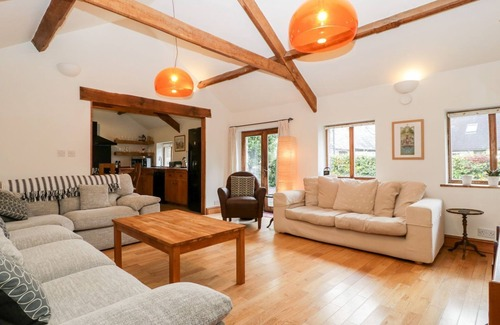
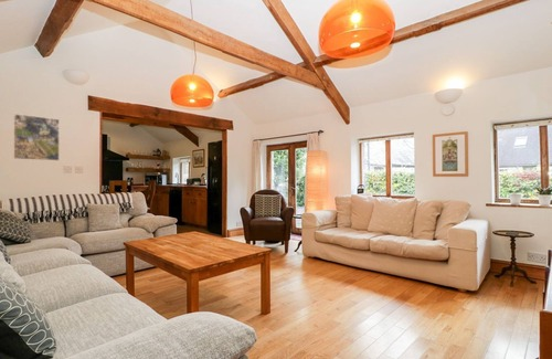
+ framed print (36, 138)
